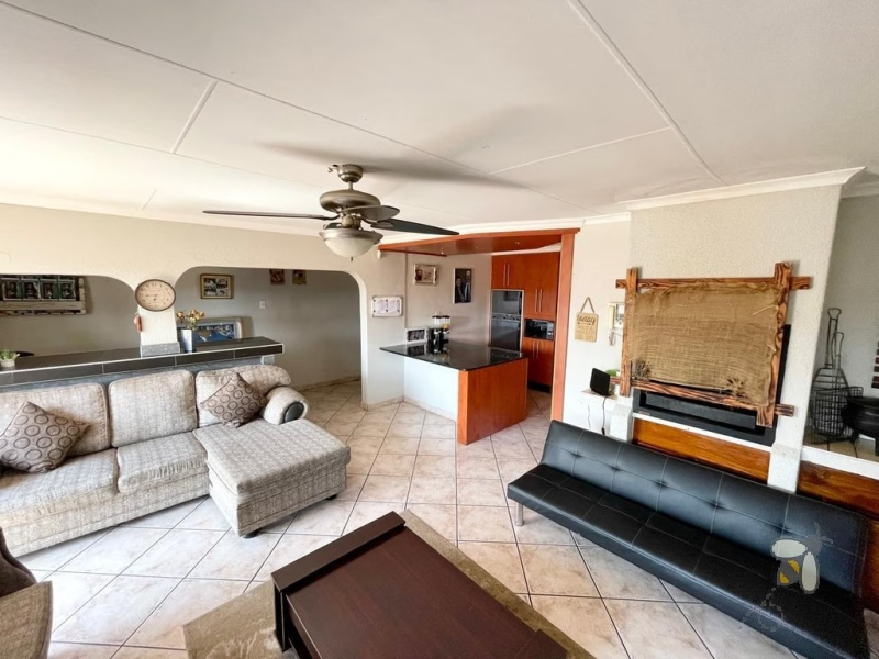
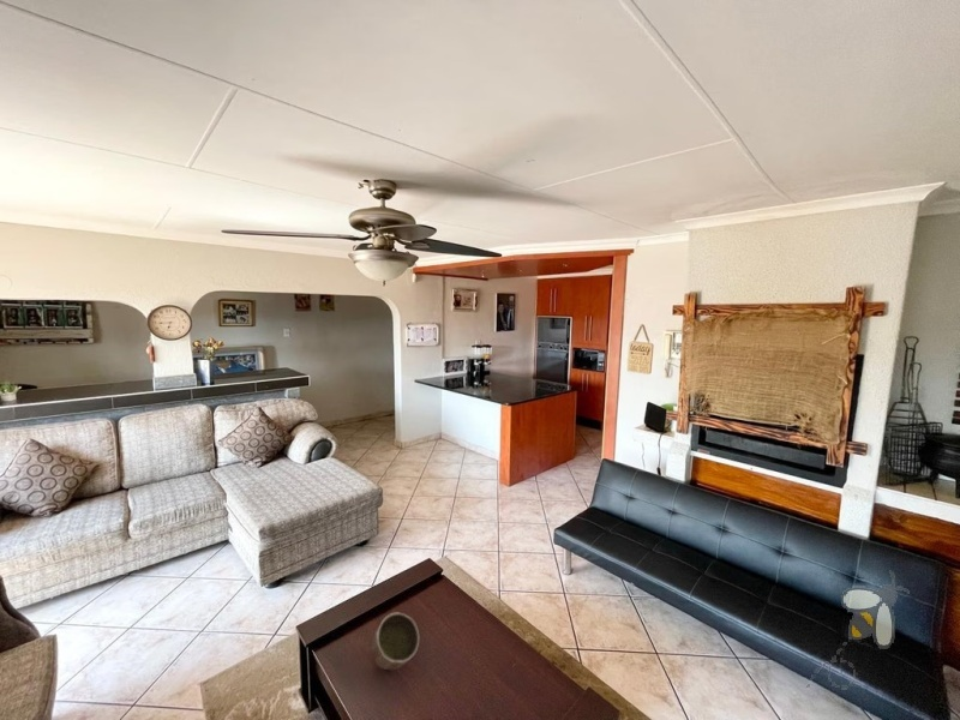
+ decorative bowl (395, 644)
